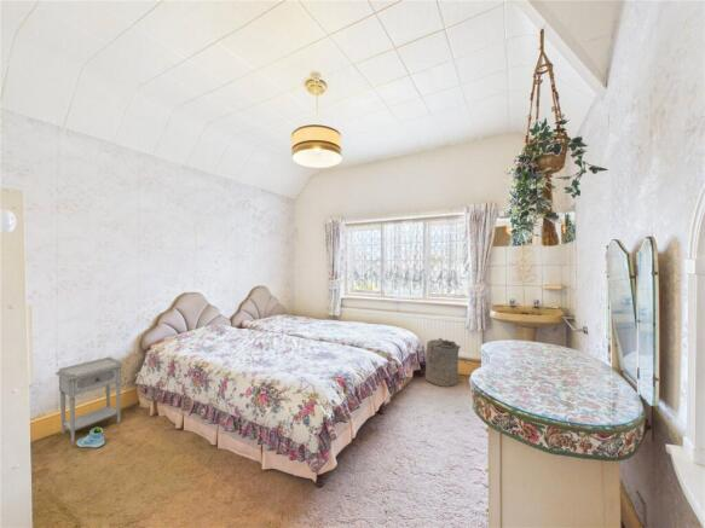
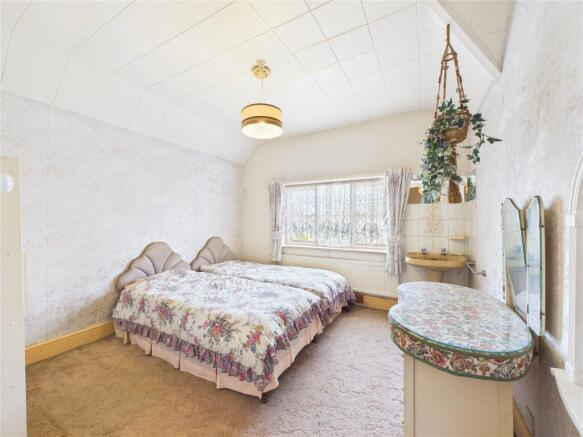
- sneaker (91, 435)
- laundry hamper (440, 360)
- nightstand (88, 390)
